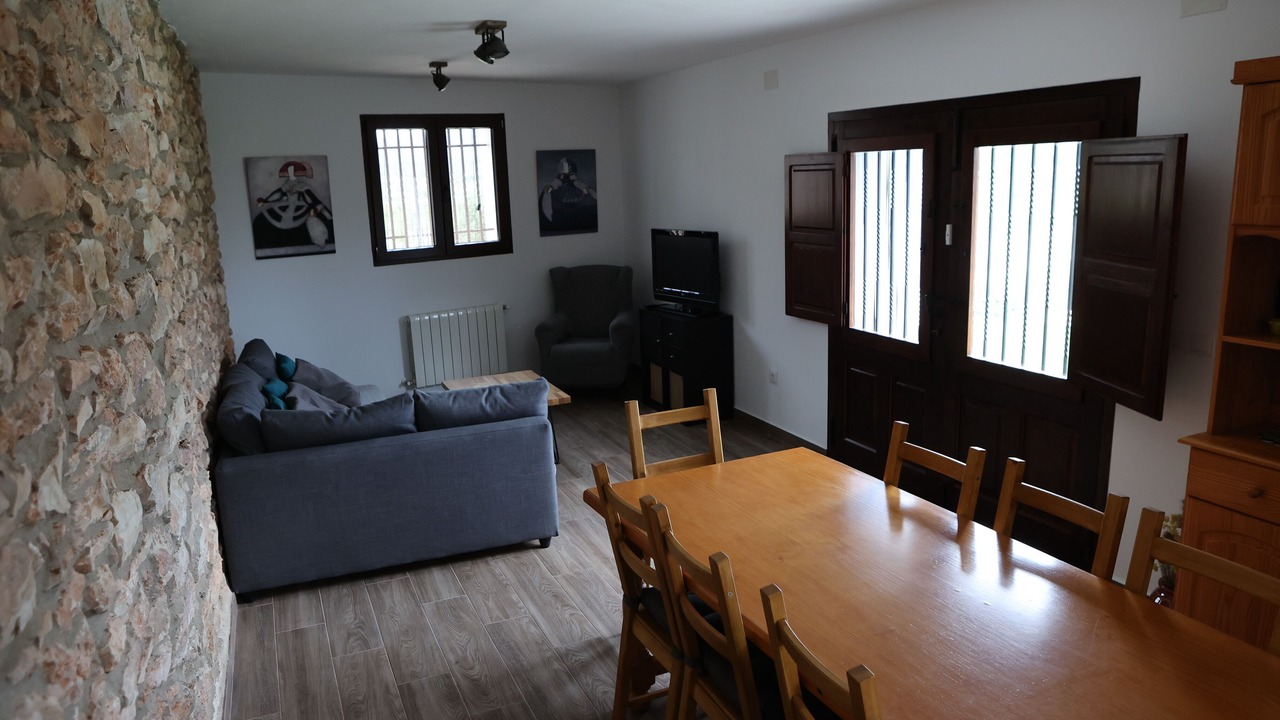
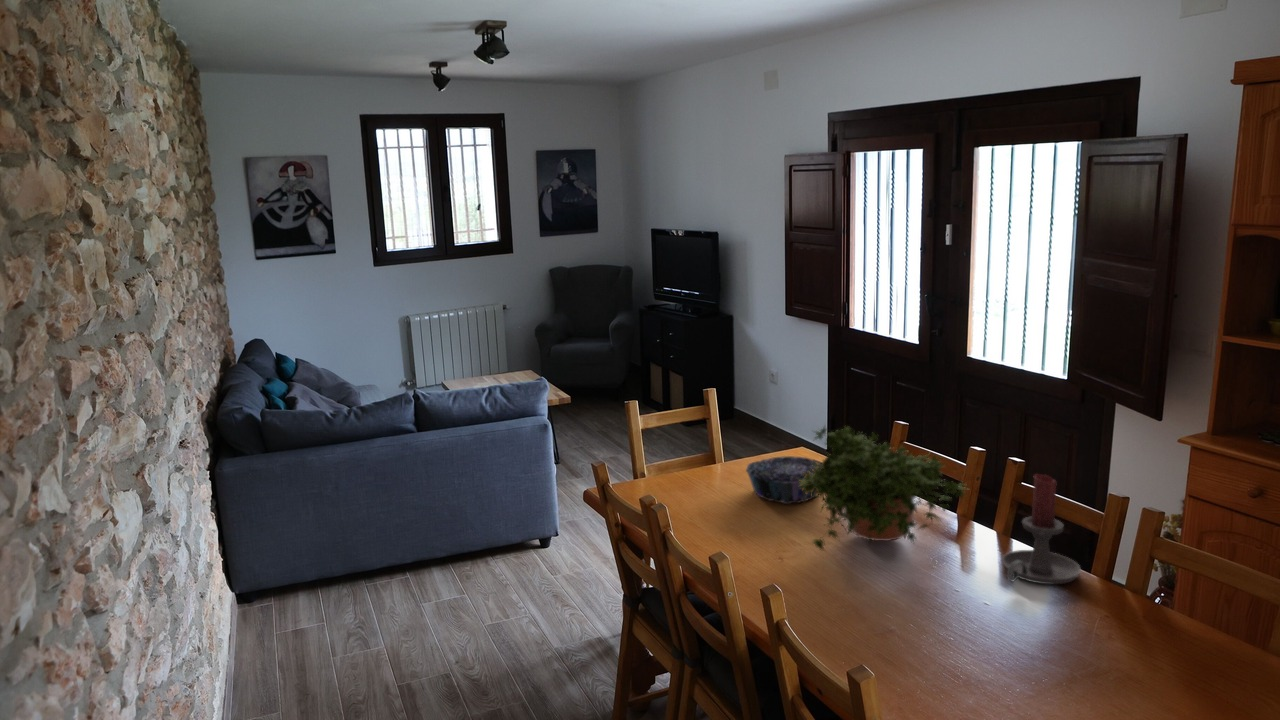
+ candle holder (1036, 526)
+ decorative bowl (787, 480)
+ potted plant (877, 486)
